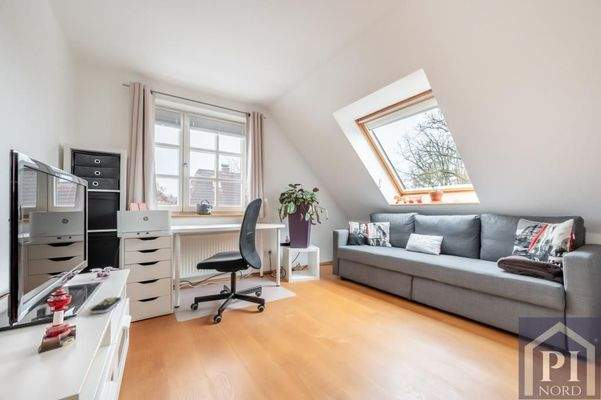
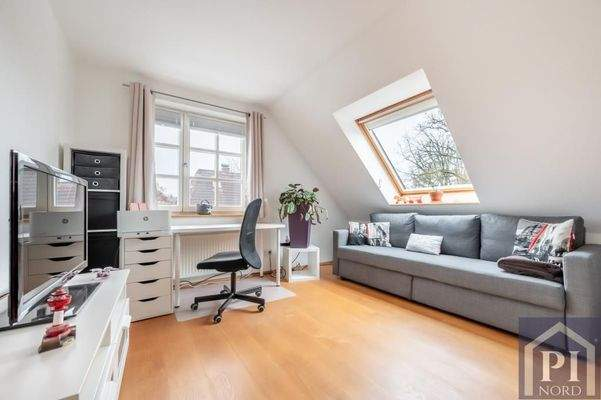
- remote control (106, 304)
